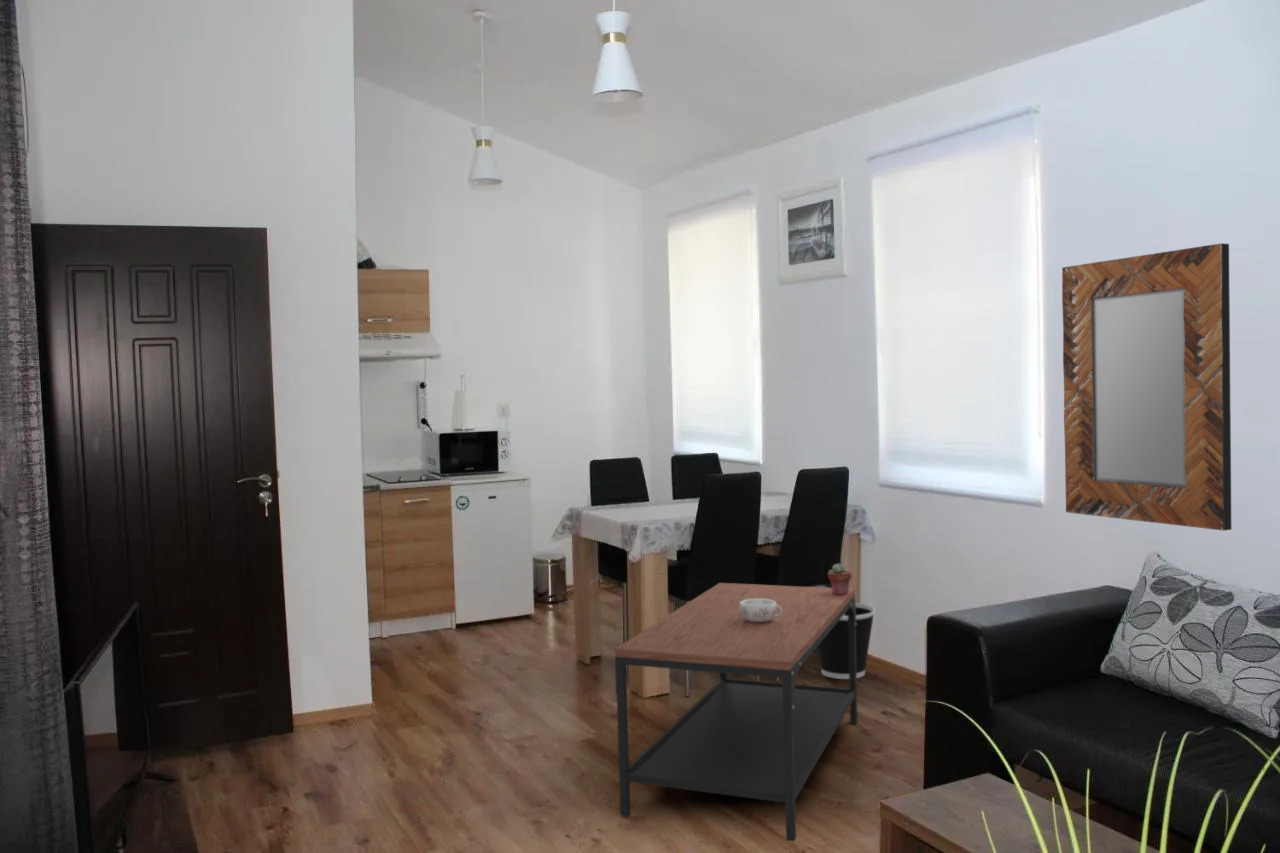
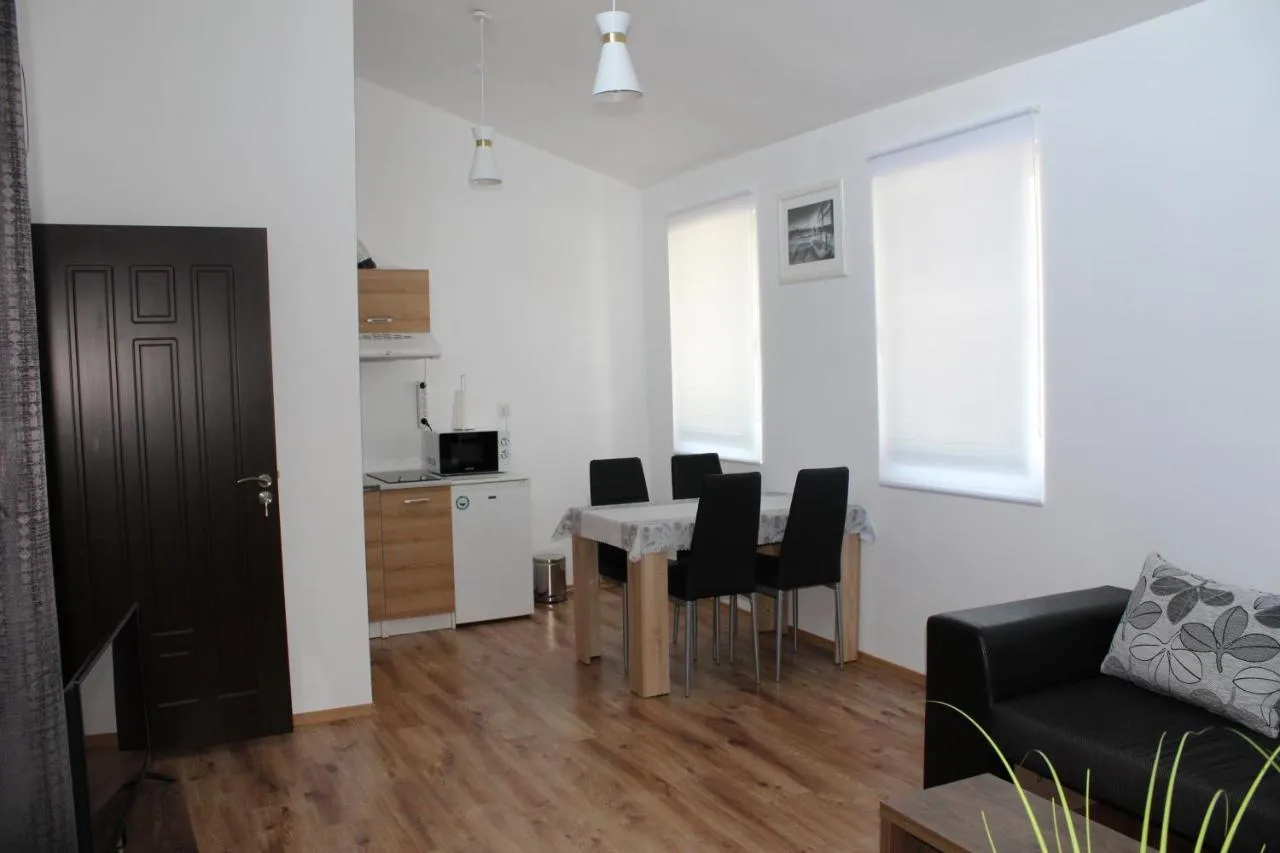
- wastebasket (842, 640)
- home mirror (1140, 389)
- decorative bowl (761, 610)
- potted succulent (839, 577)
- coffee table (750, 689)
